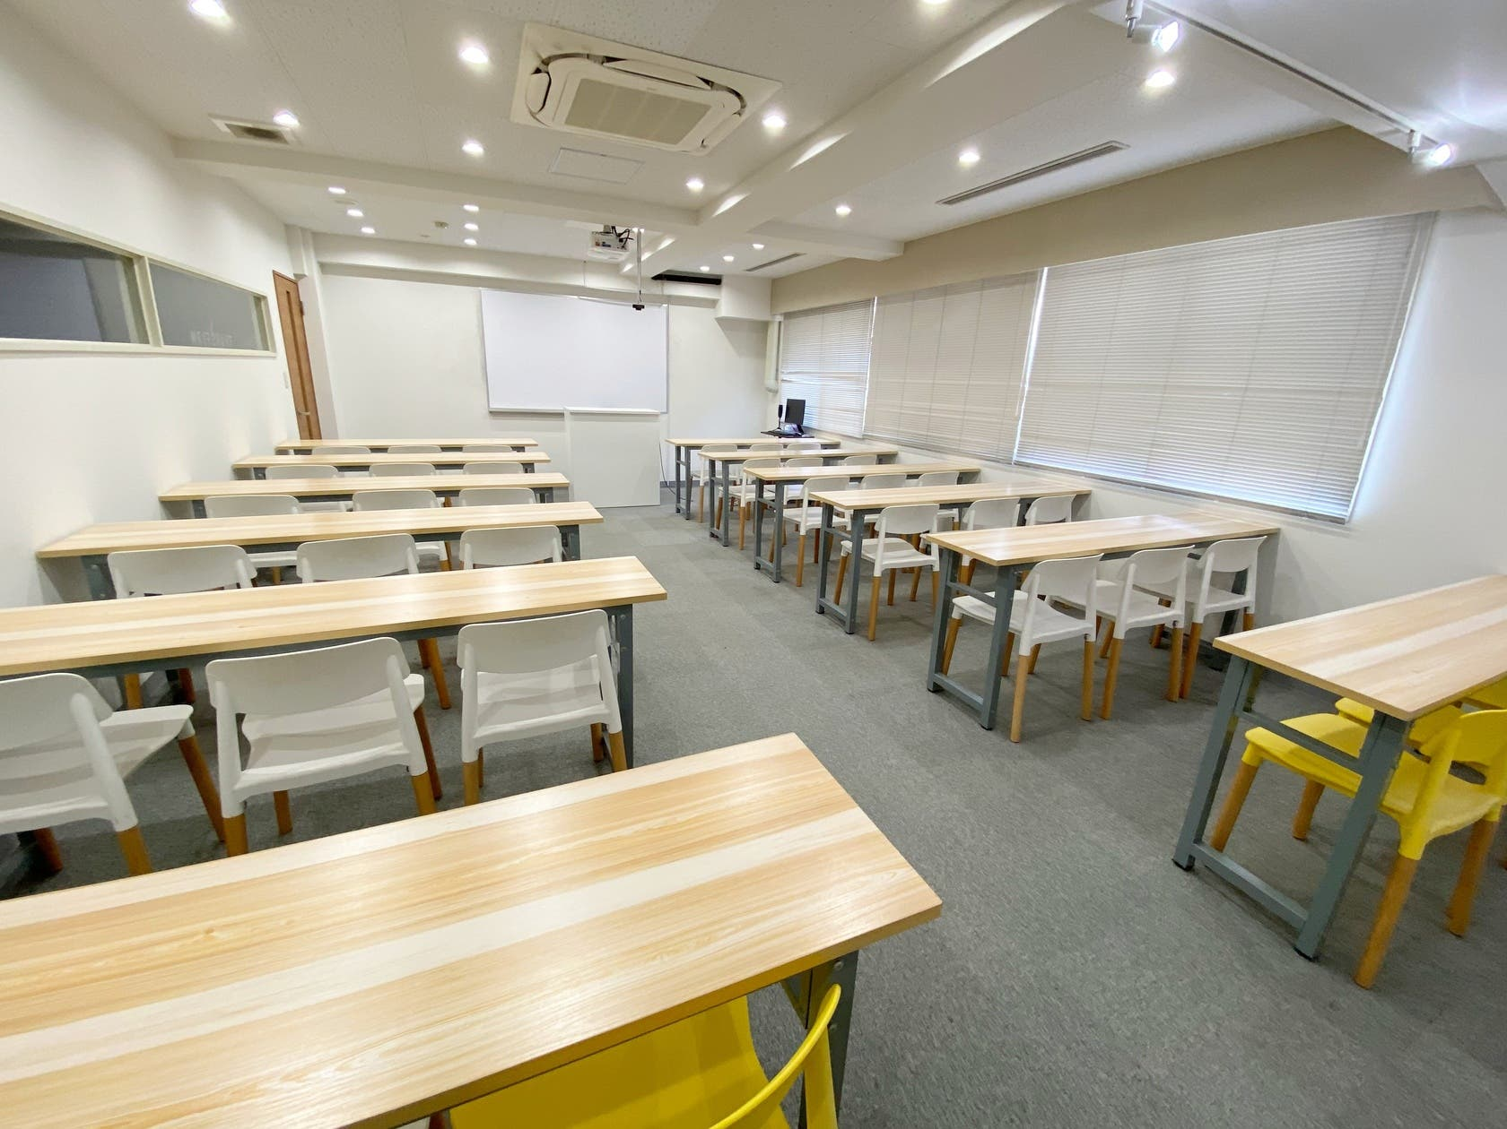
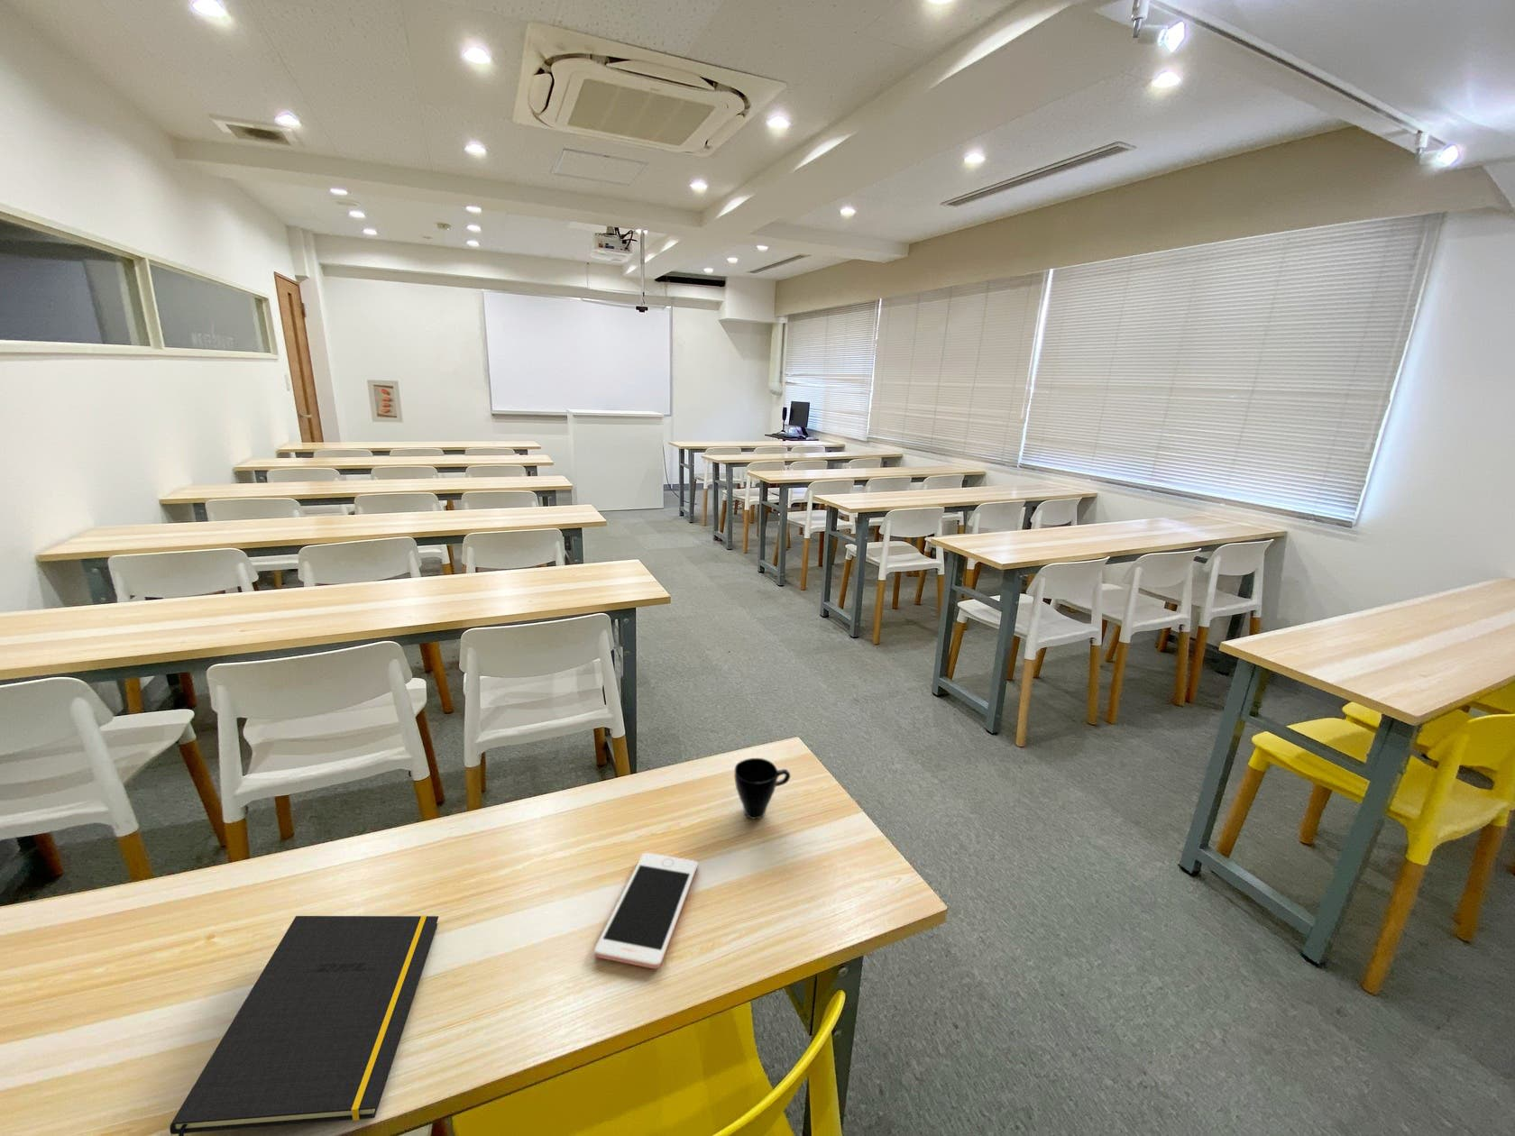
+ cell phone (650, 905)
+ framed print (385, 401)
+ cup (762, 789)
+ notepad (330, 1005)
